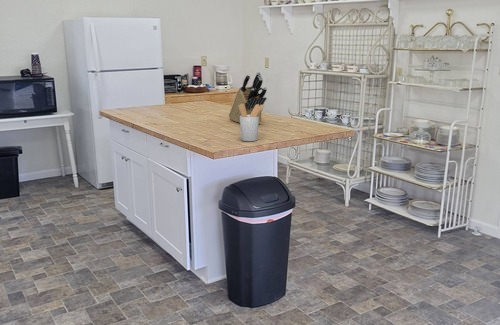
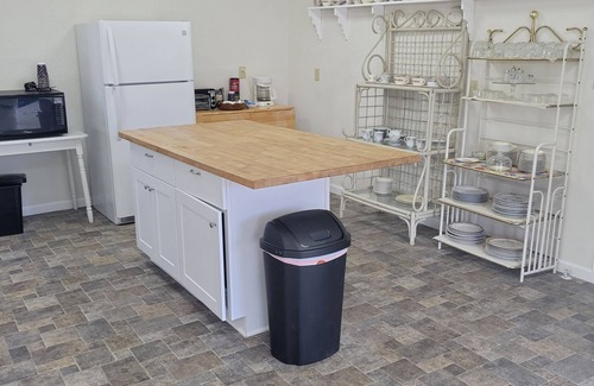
- utensil holder (252, 121)
- knife block (247, 97)
